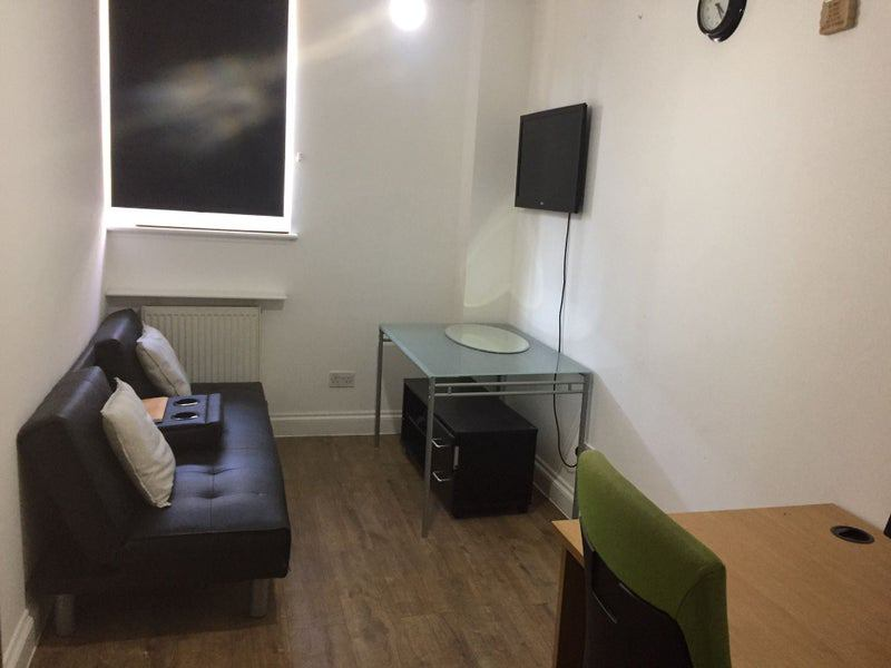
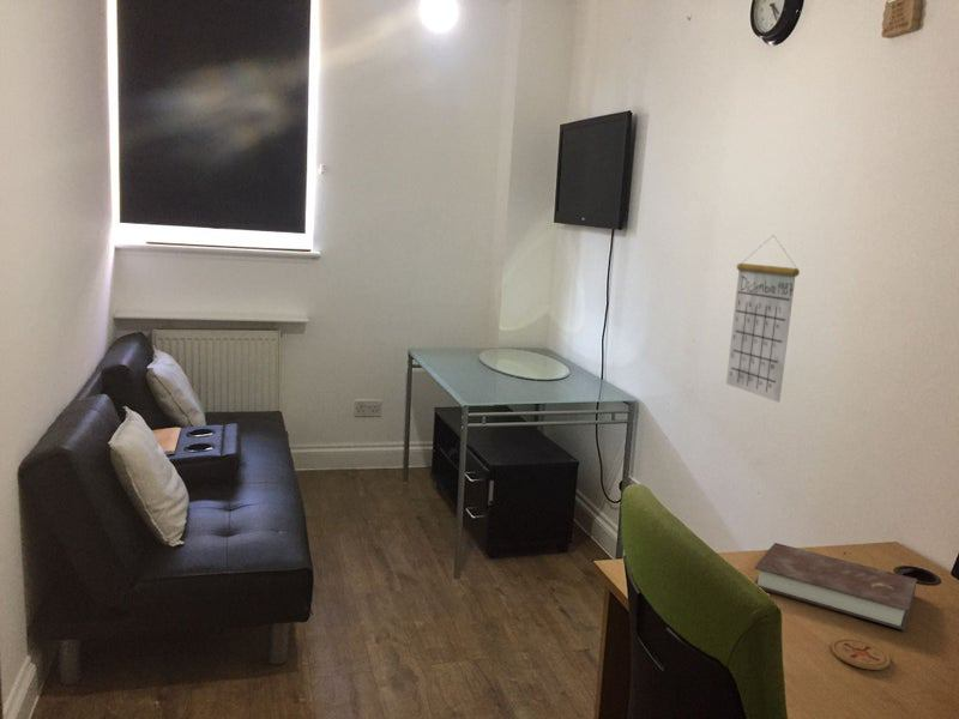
+ book (833, 582)
+ coaster (860, 653)
+ calendar (760, 314)
